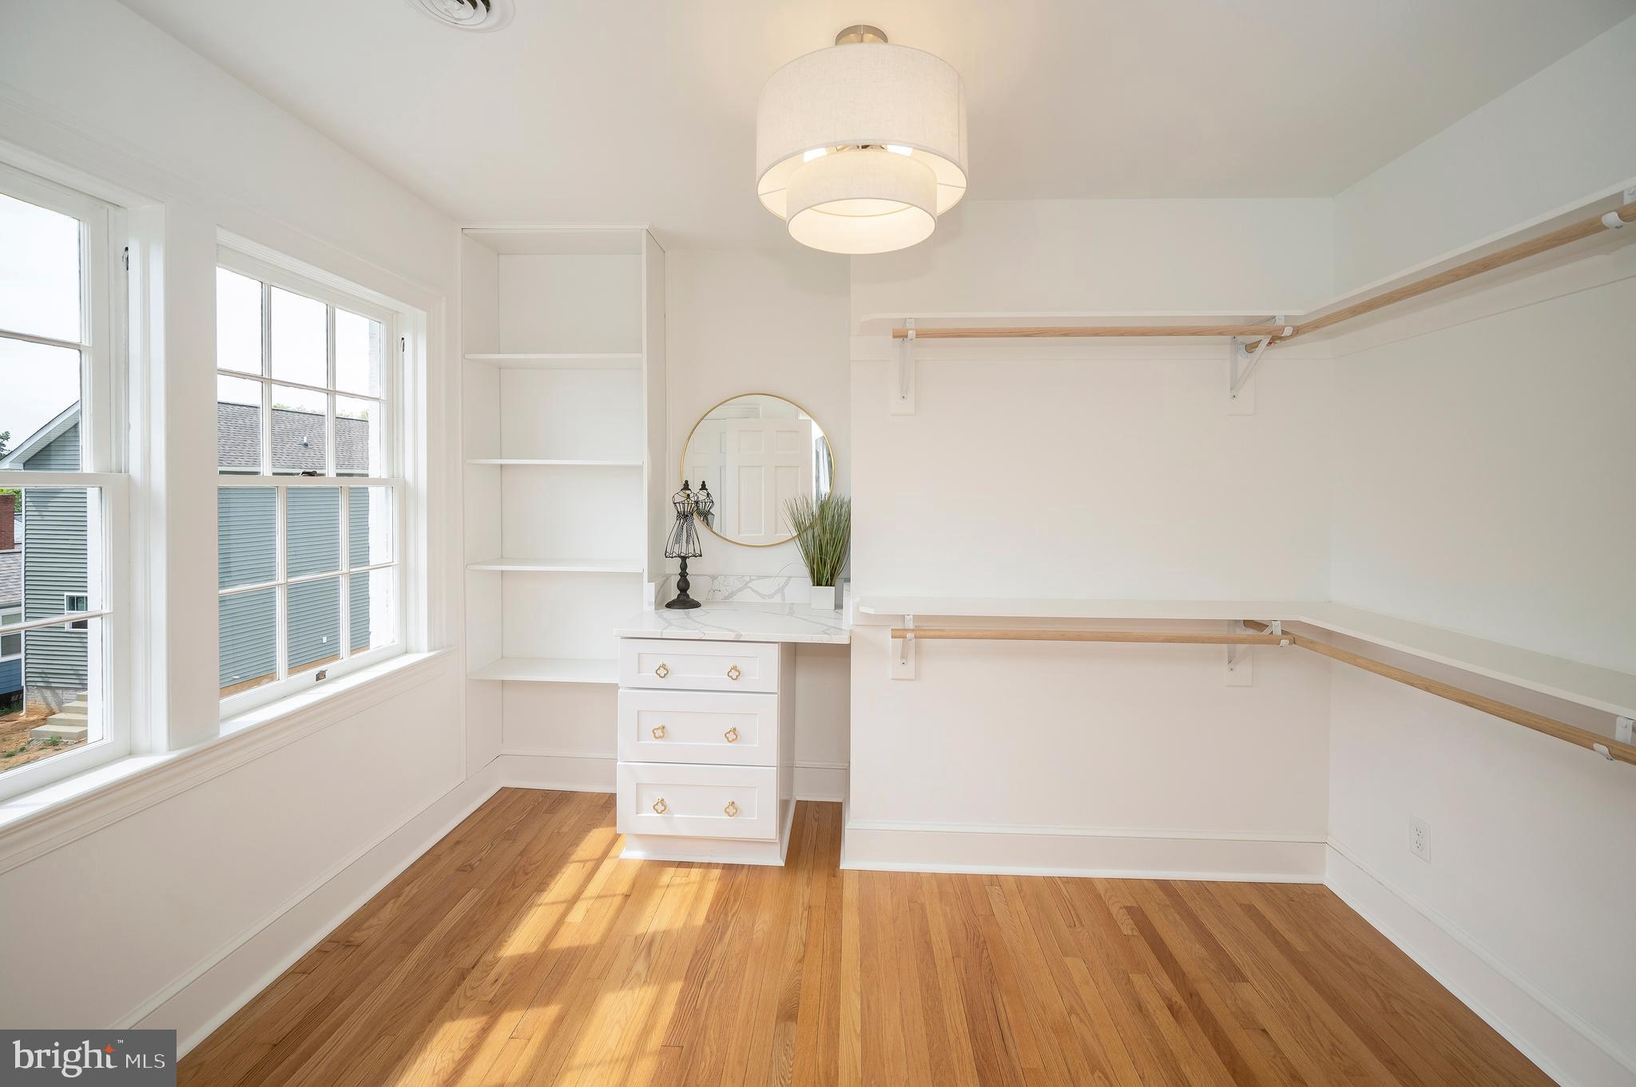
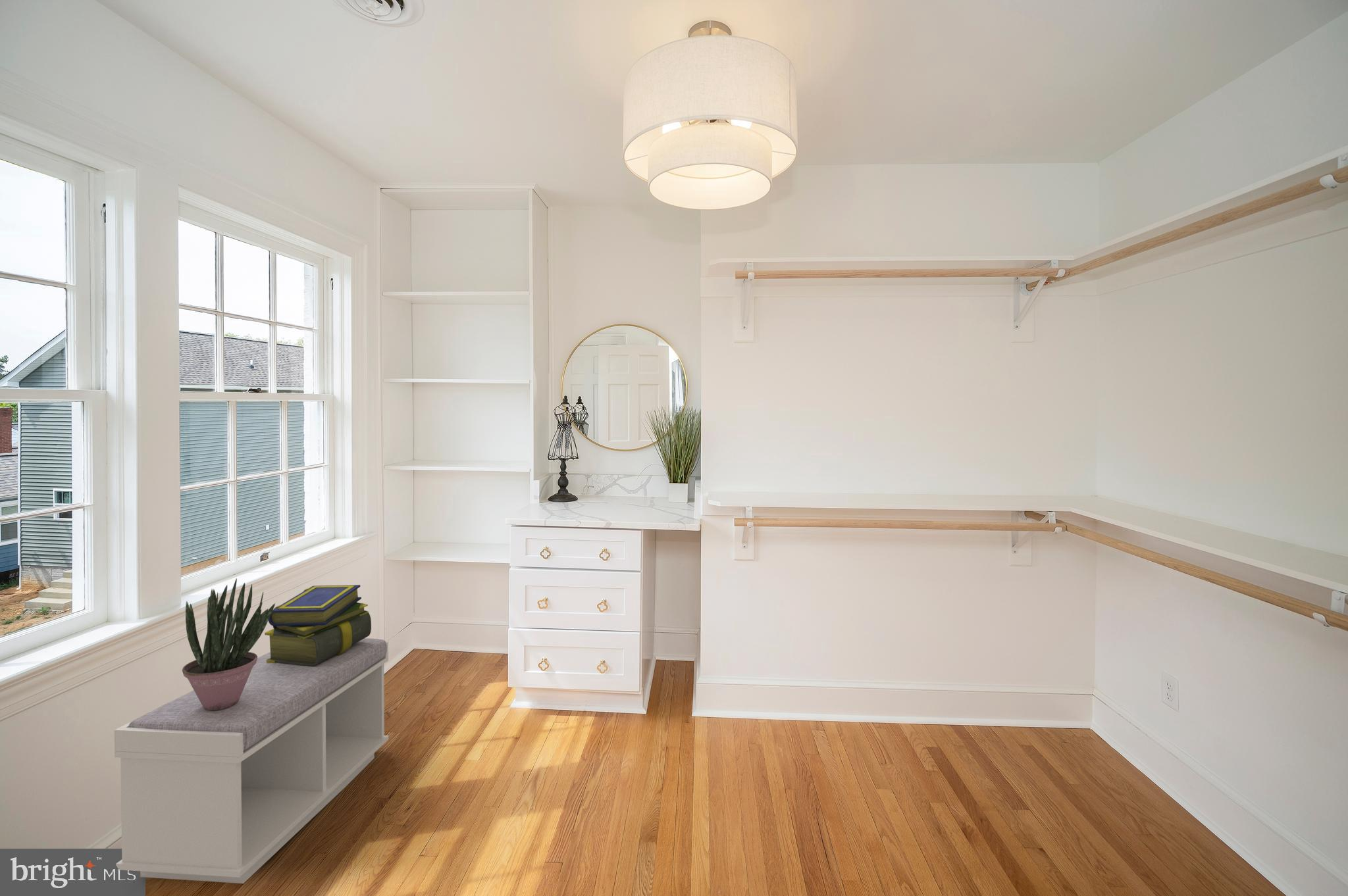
+ potted plant (229, 641)
+ bench (277, 739)
+ stack of books (320, 622)
